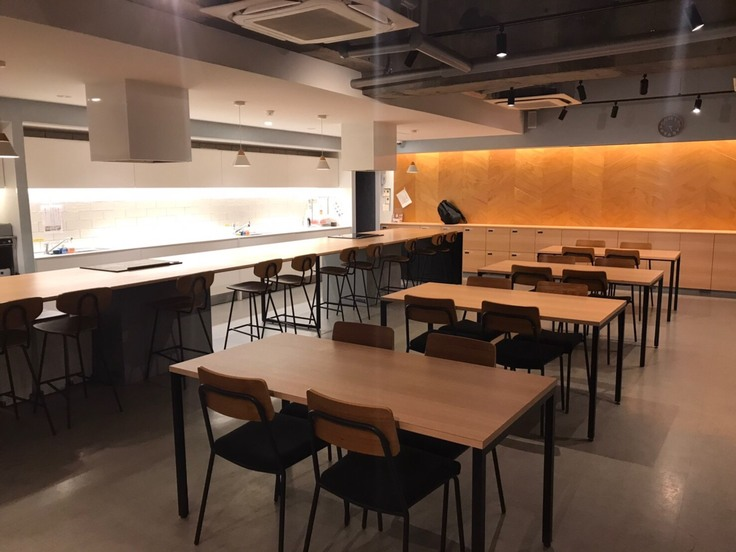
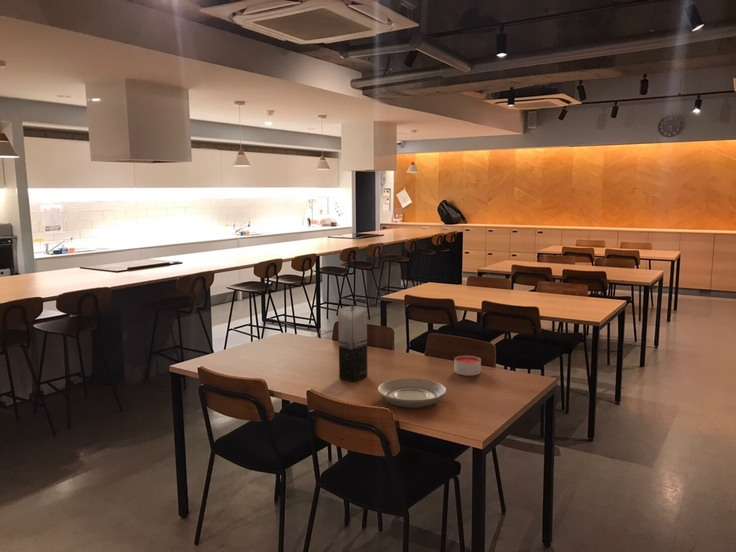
+ plate (411, 393)
+ vase (353, 343)
+ candle (467, 365)
